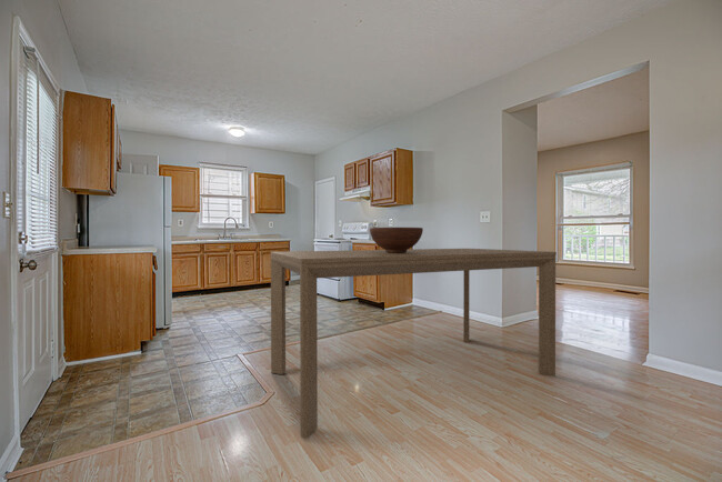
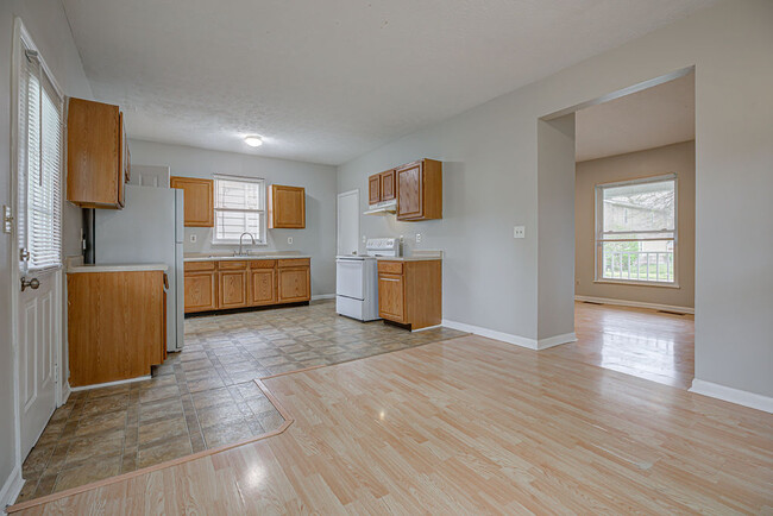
- dining table (403, 273)
- fruit bowl (395, 240)
